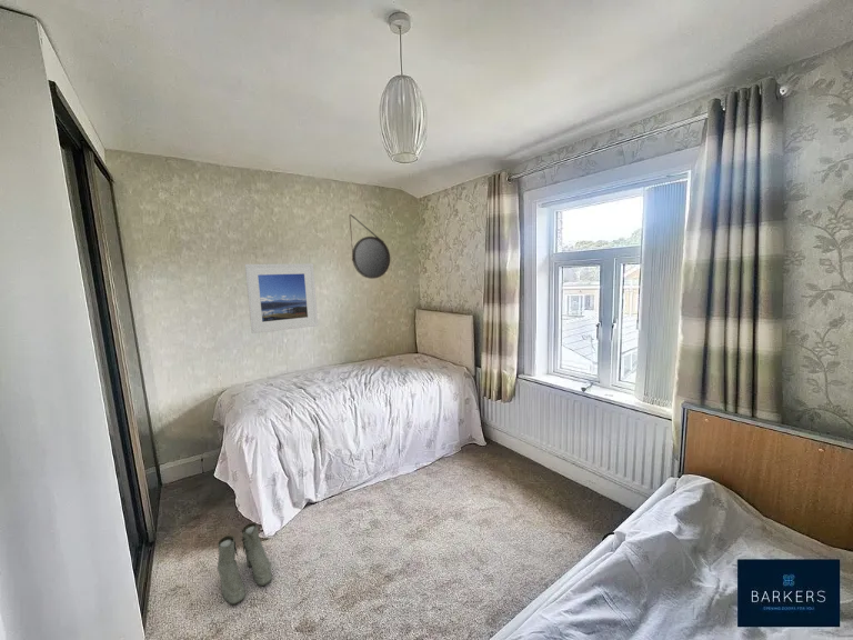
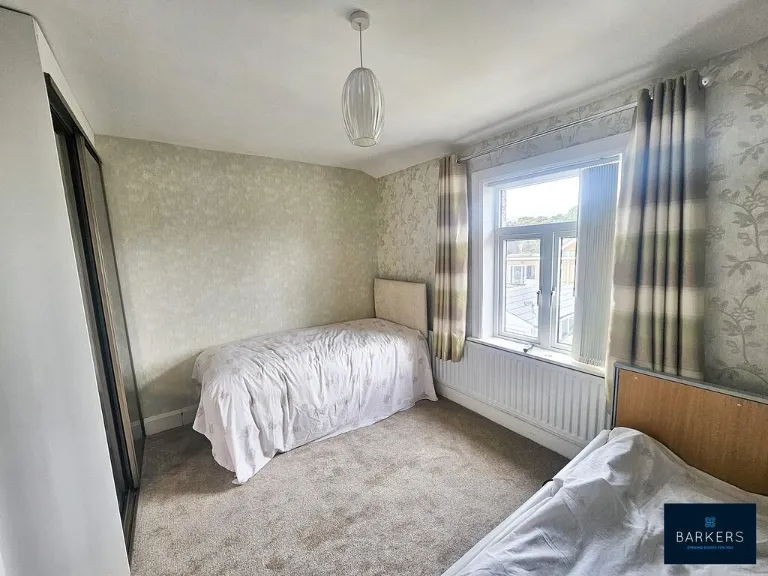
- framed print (283, 297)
- home mirror (370, 247)
- boots (247, 559)
